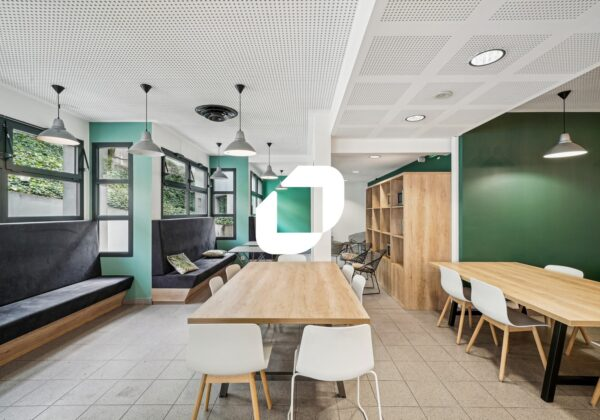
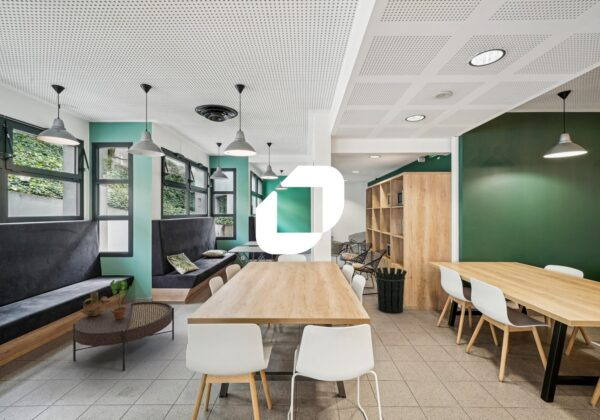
+ potted plant (119, 297)
+ ceramic vessel (96, 303)
+ coffee table (127, 332)
+ waste bin (390, 289)
